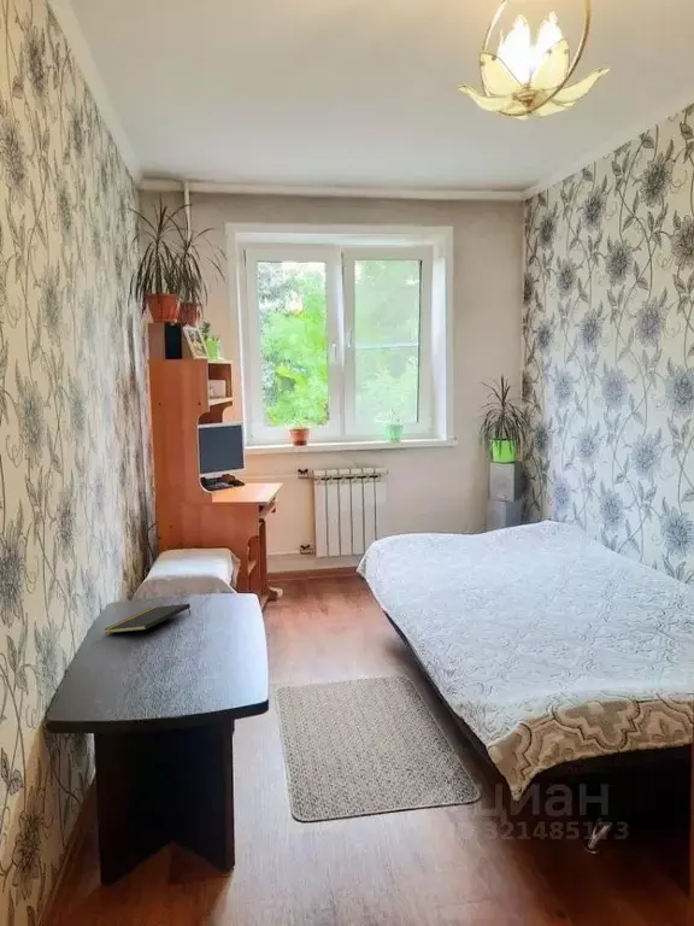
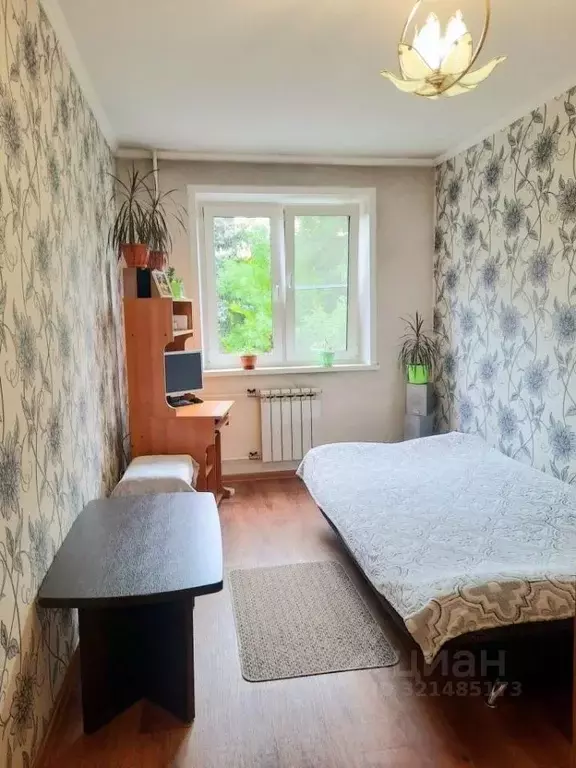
- notepad (148, 617)
